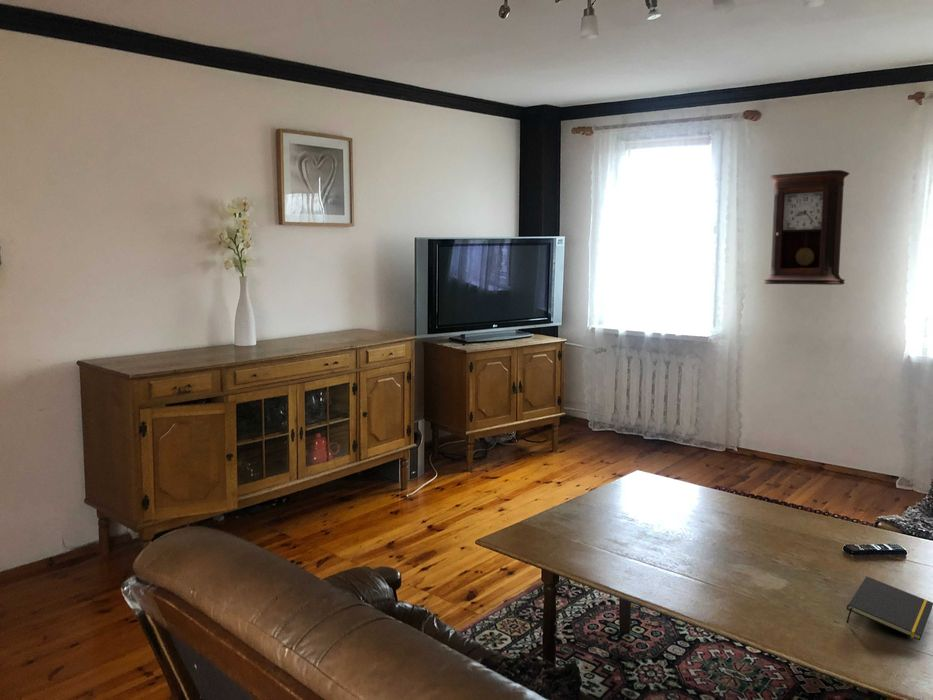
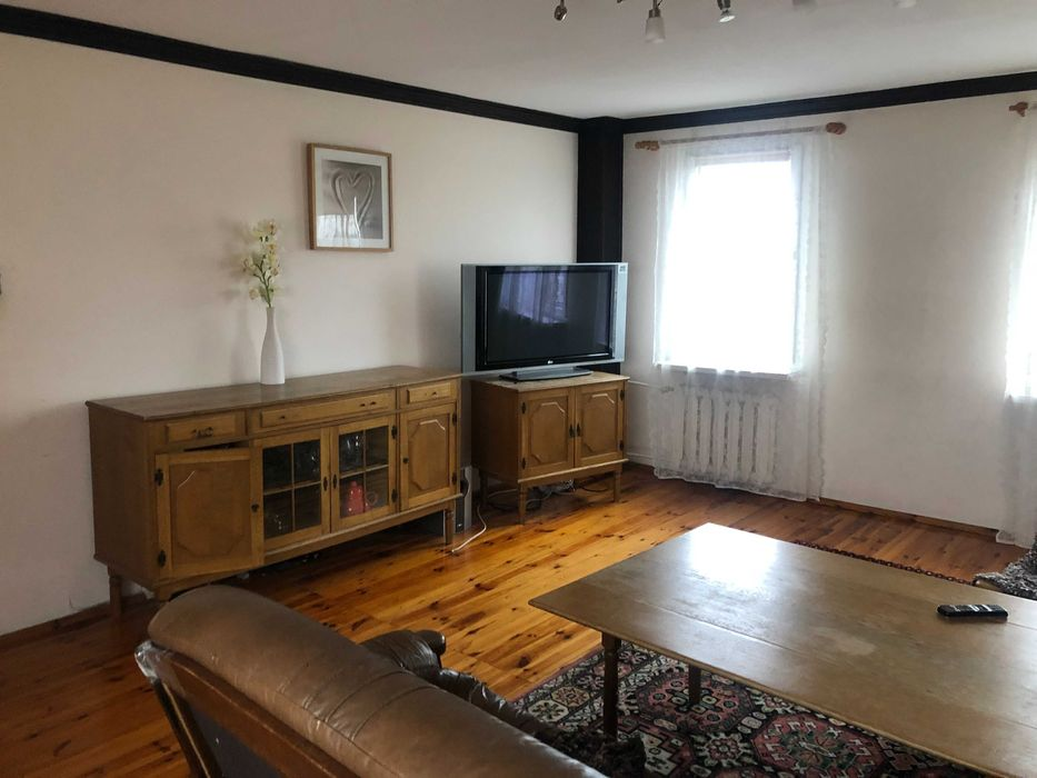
- pendulum clock (804, 229)
- notepad (891, 606)
